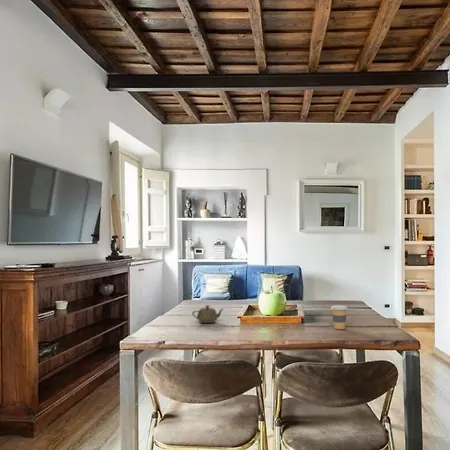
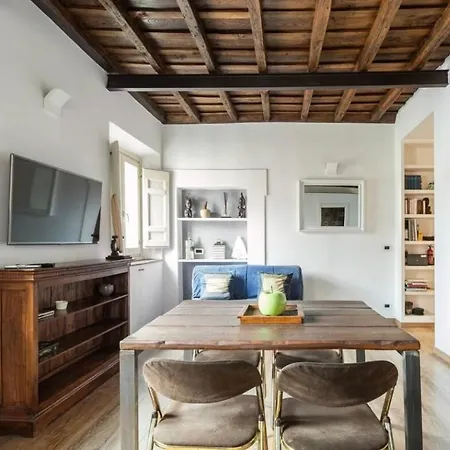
- coffee cup (339, 317)
- teapot (208, 313)
